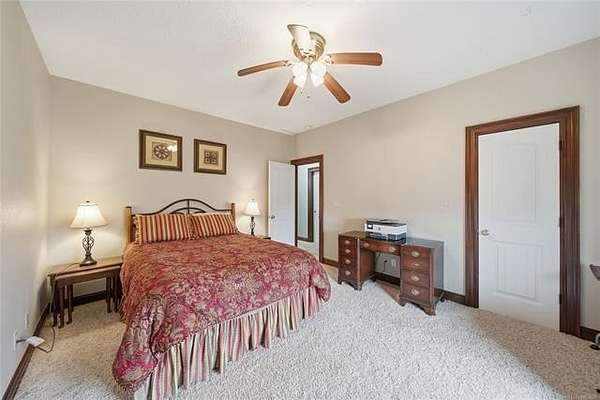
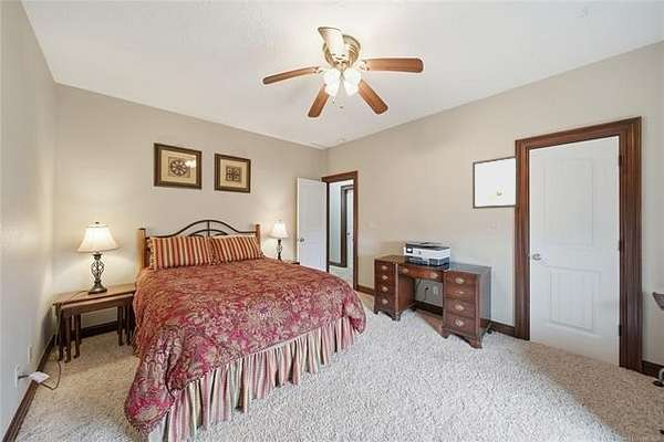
+ wall art (494, 183)
